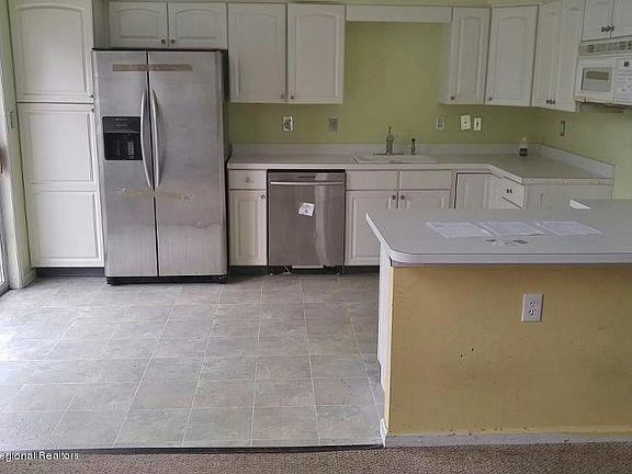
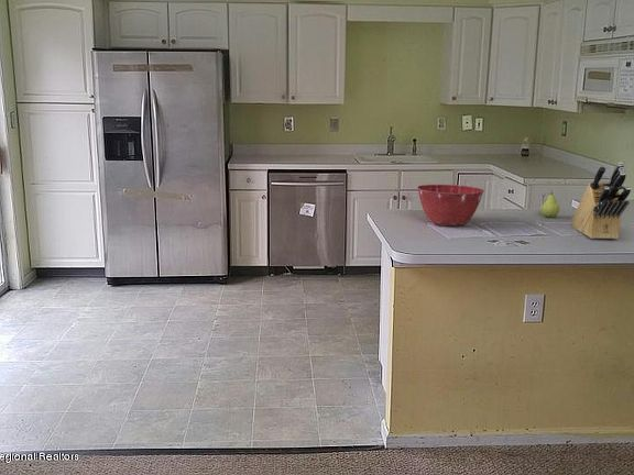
+ fruit (550, 203)
+ mixing bowl (449, 206)
+ knife block (600, 198)
